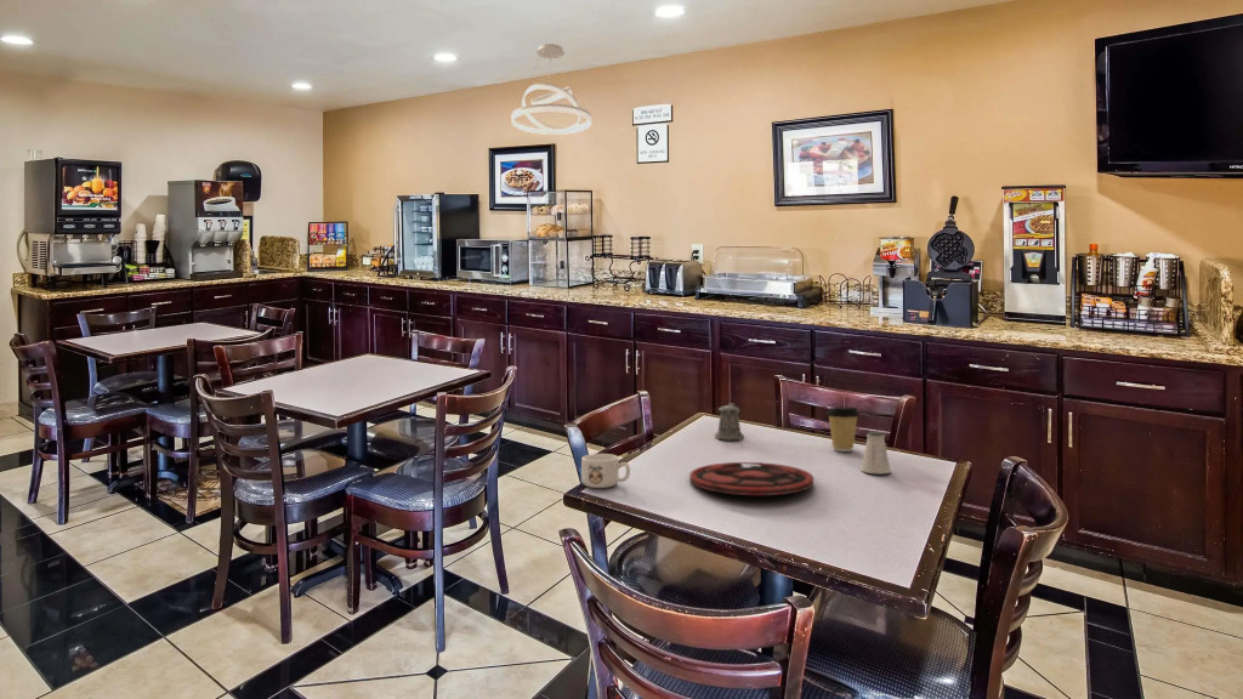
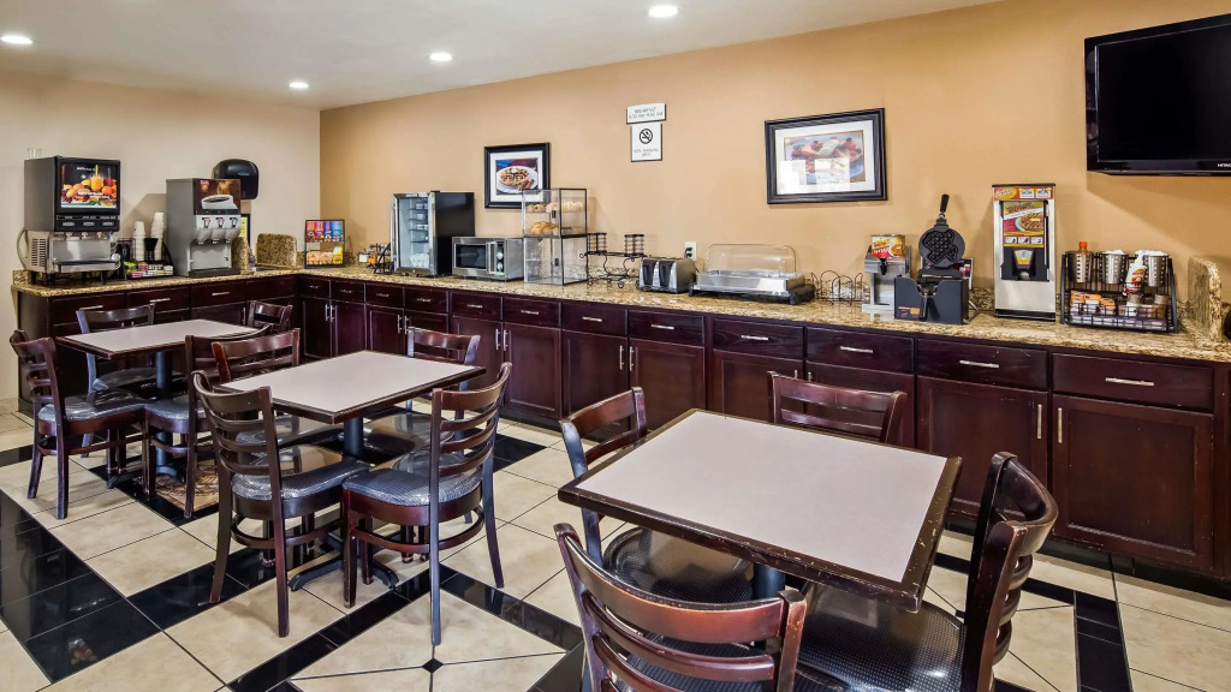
- plate (750, 476)
- coffee cup (842, 428)
- saltshaker (875, 451)
- pendant light (551, 87)
- pepper shaker (727, 420)
- mug (606, 471)
